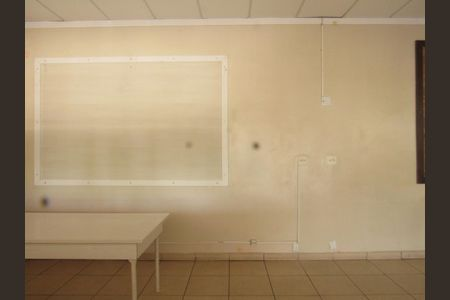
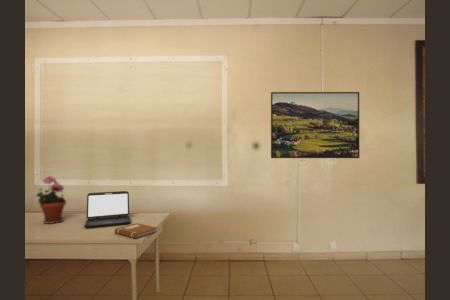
+ laptop (108, 208)
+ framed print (314, 125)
+ potted plant (52, 199)
+ notebook (135, 230)
